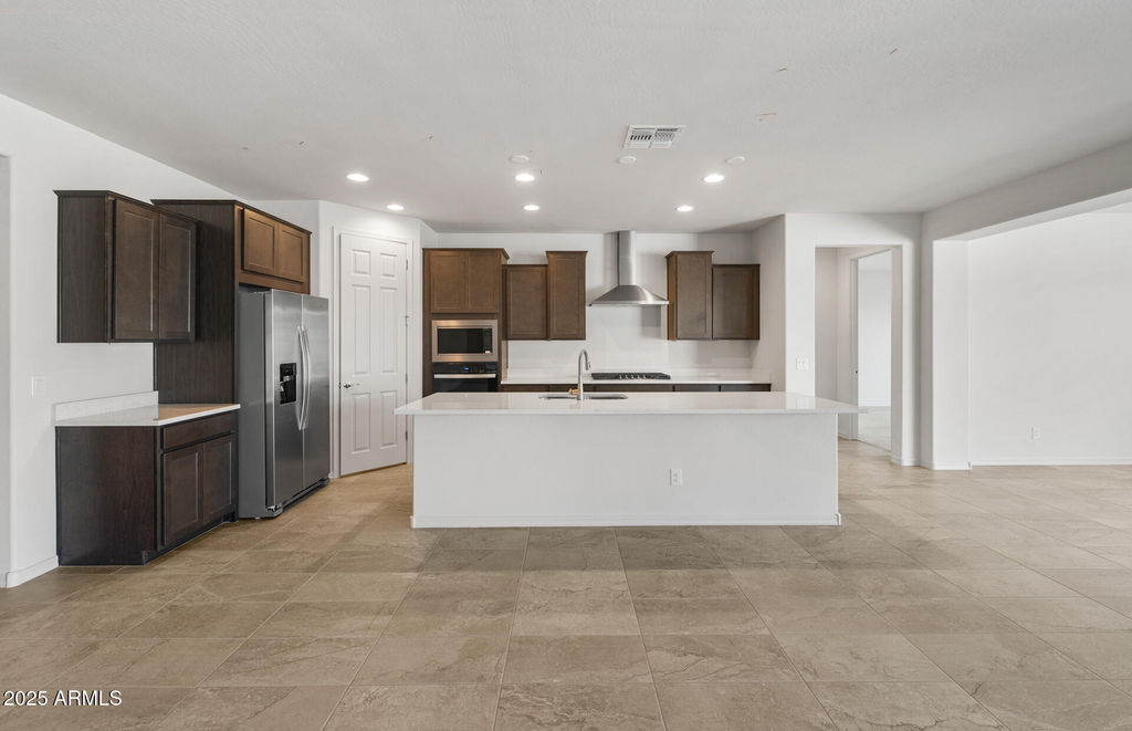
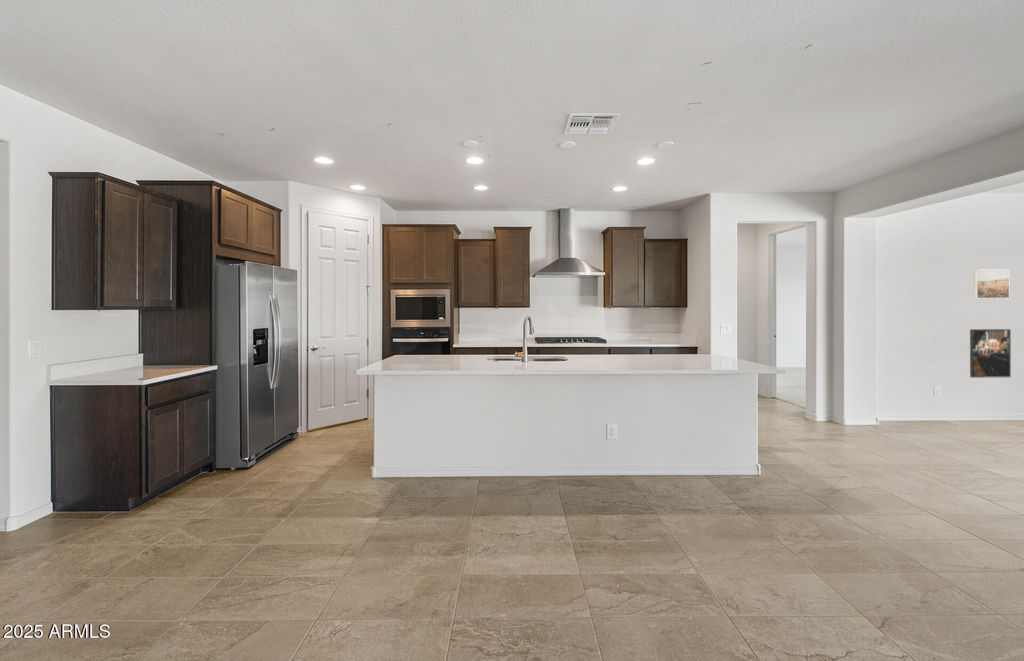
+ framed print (990, 353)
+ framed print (991, 284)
